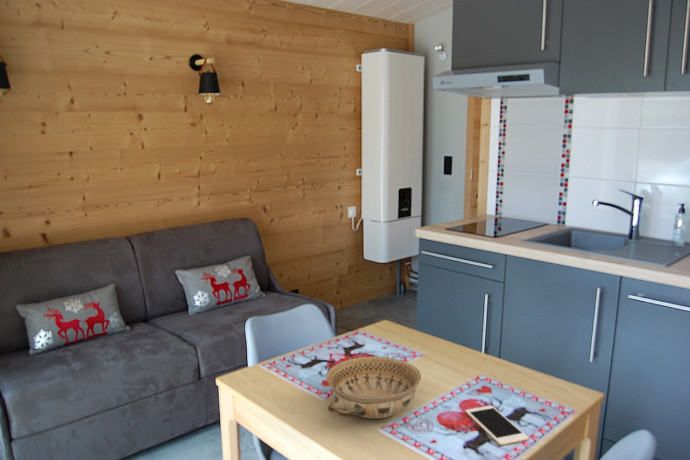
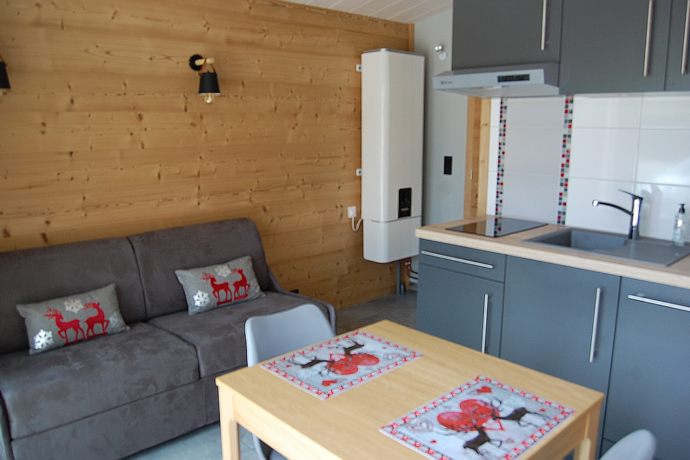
- ceramic bowl (373, 391)
- cell phone (495, 424)
